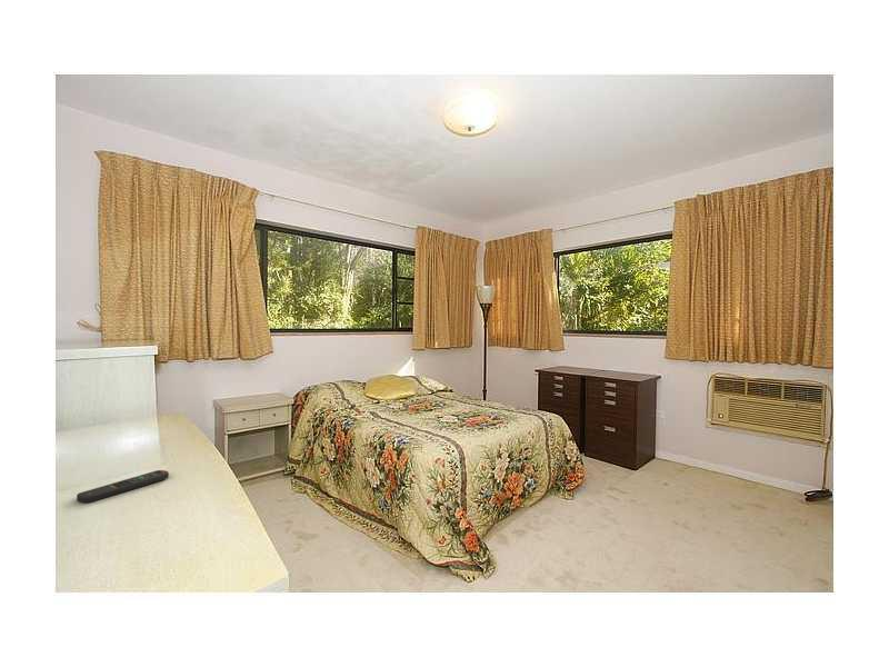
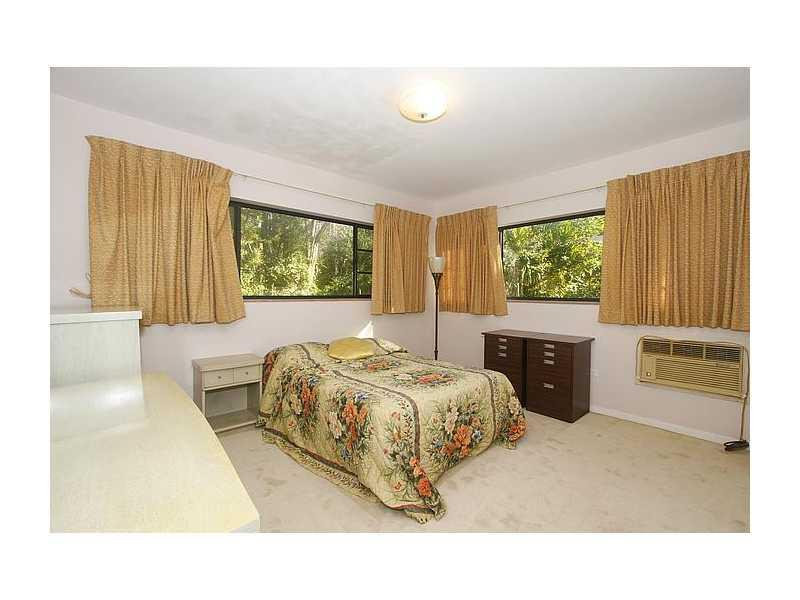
- remote control (126, 485)
